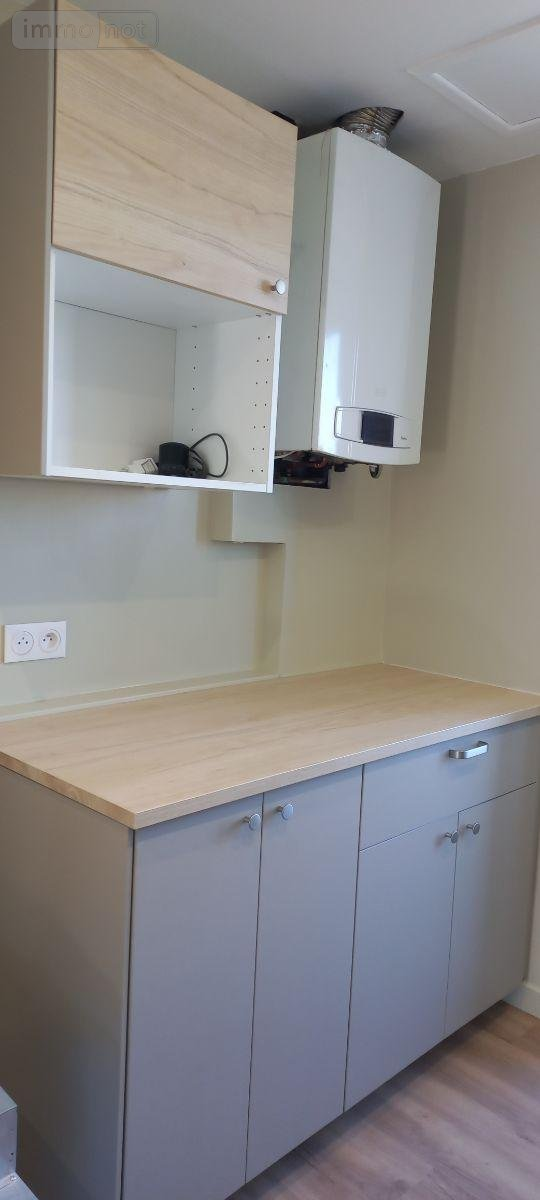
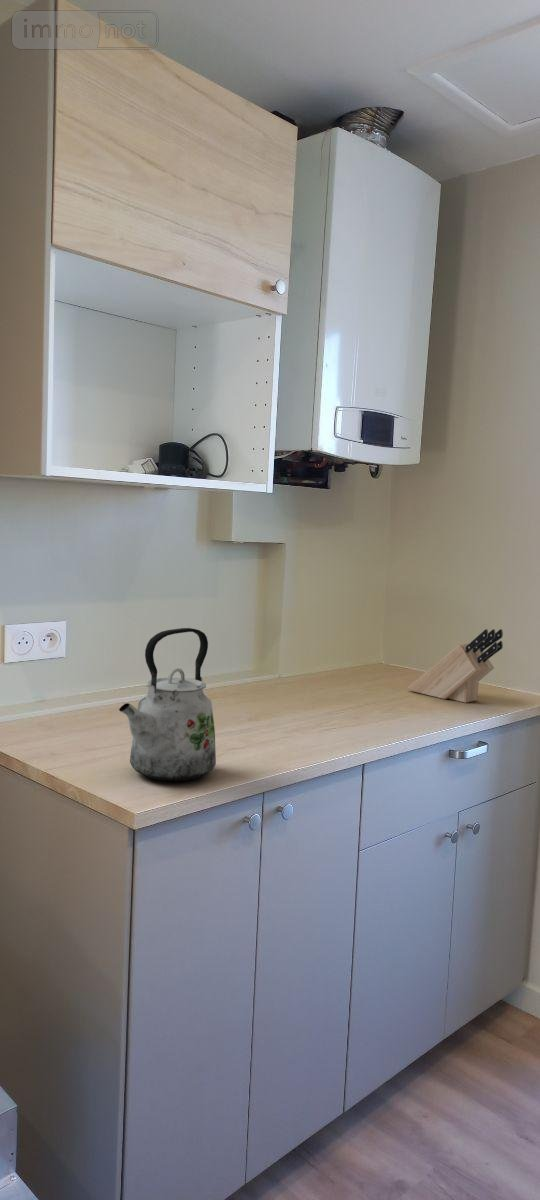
+ knife block (457, 660)
+ kettle (164, 704)
